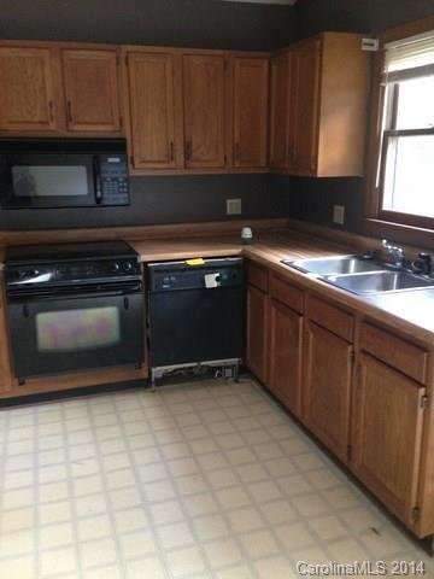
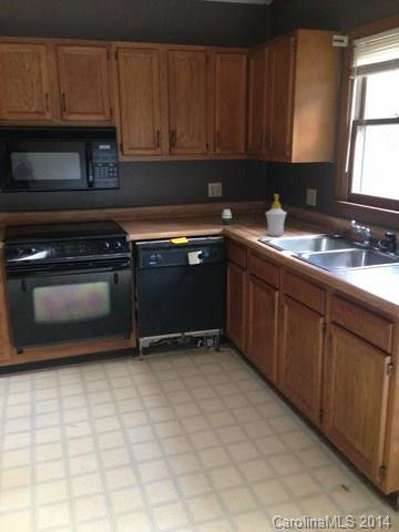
+ soap bottle (276, 215)
